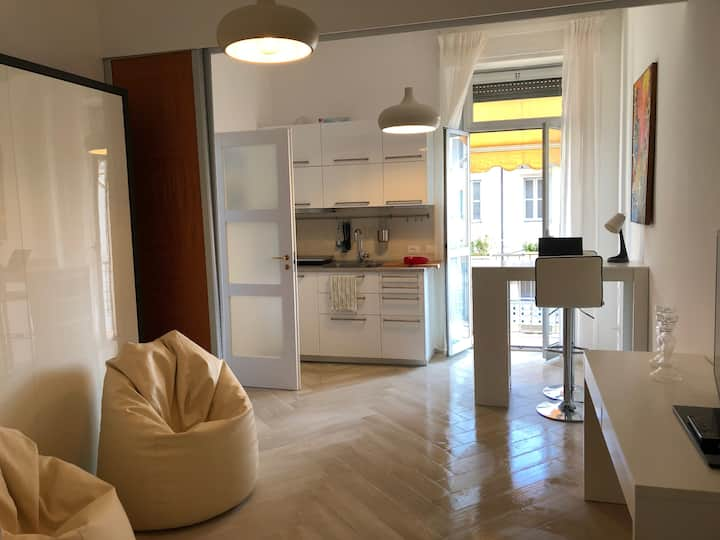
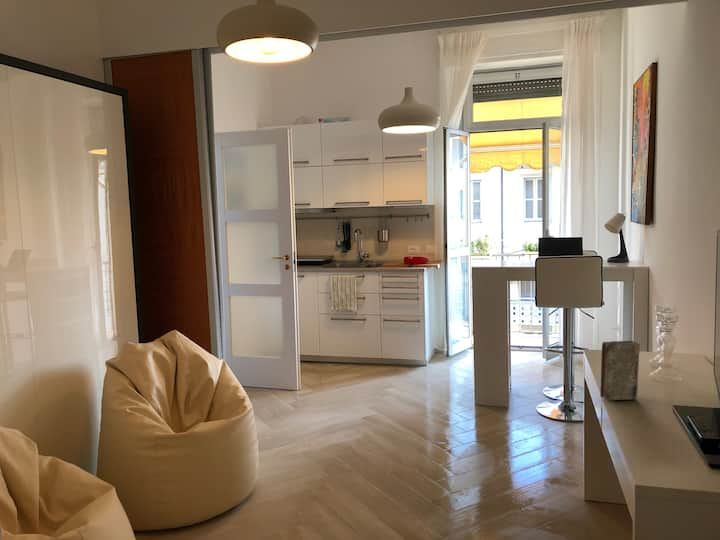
+ book (619, 370)
